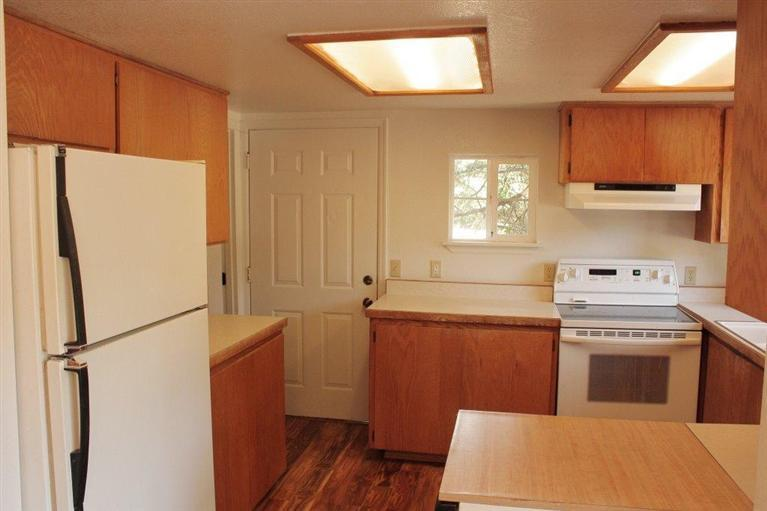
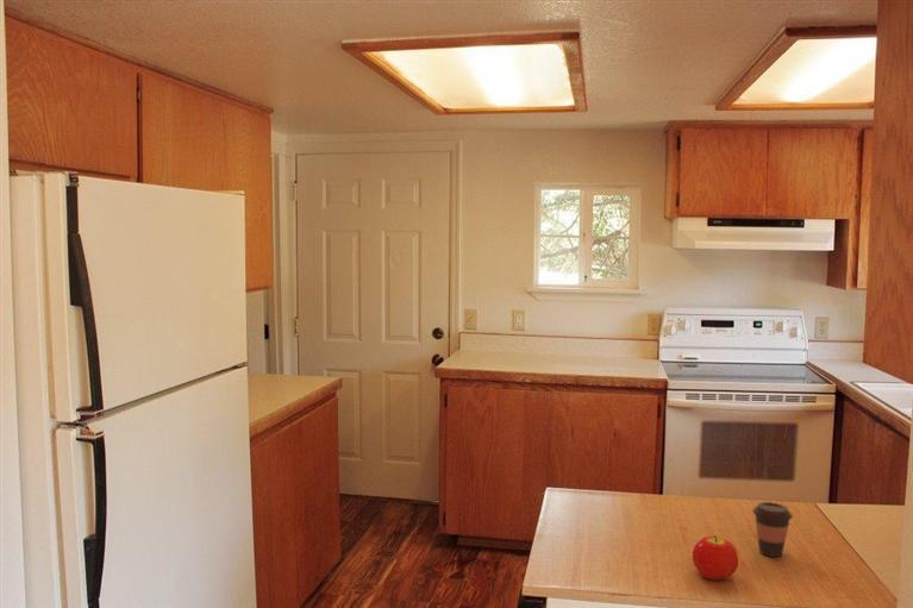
+ fruit (715, 556)
+ coffee cup (771, 529)
